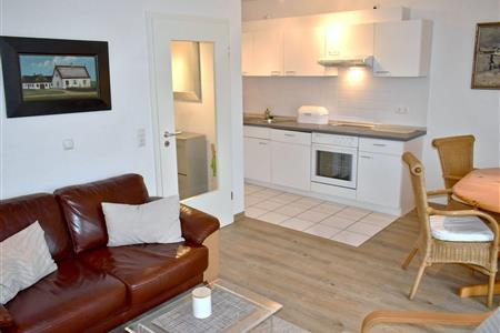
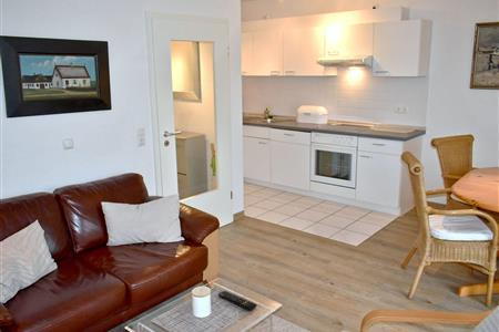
+ remote control (236, 300)
